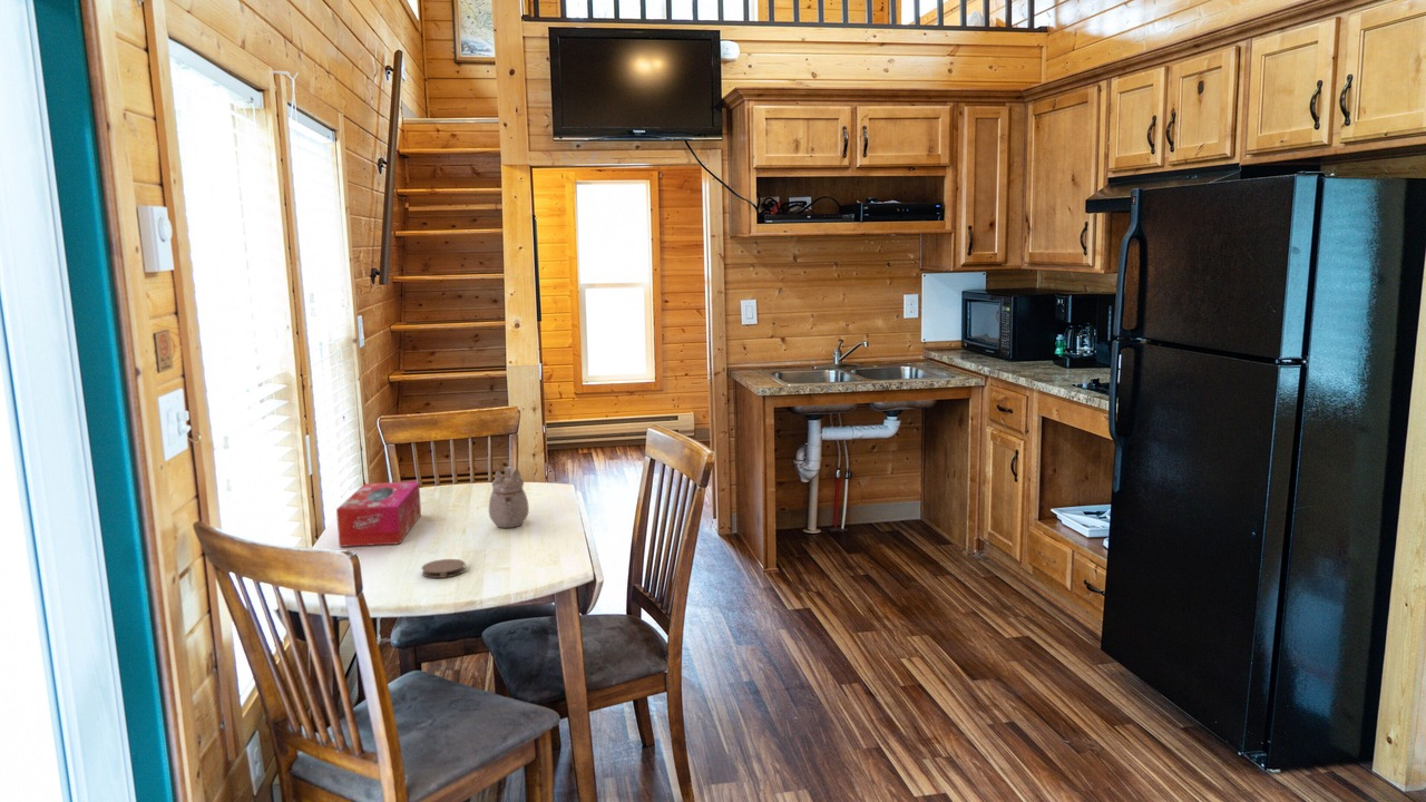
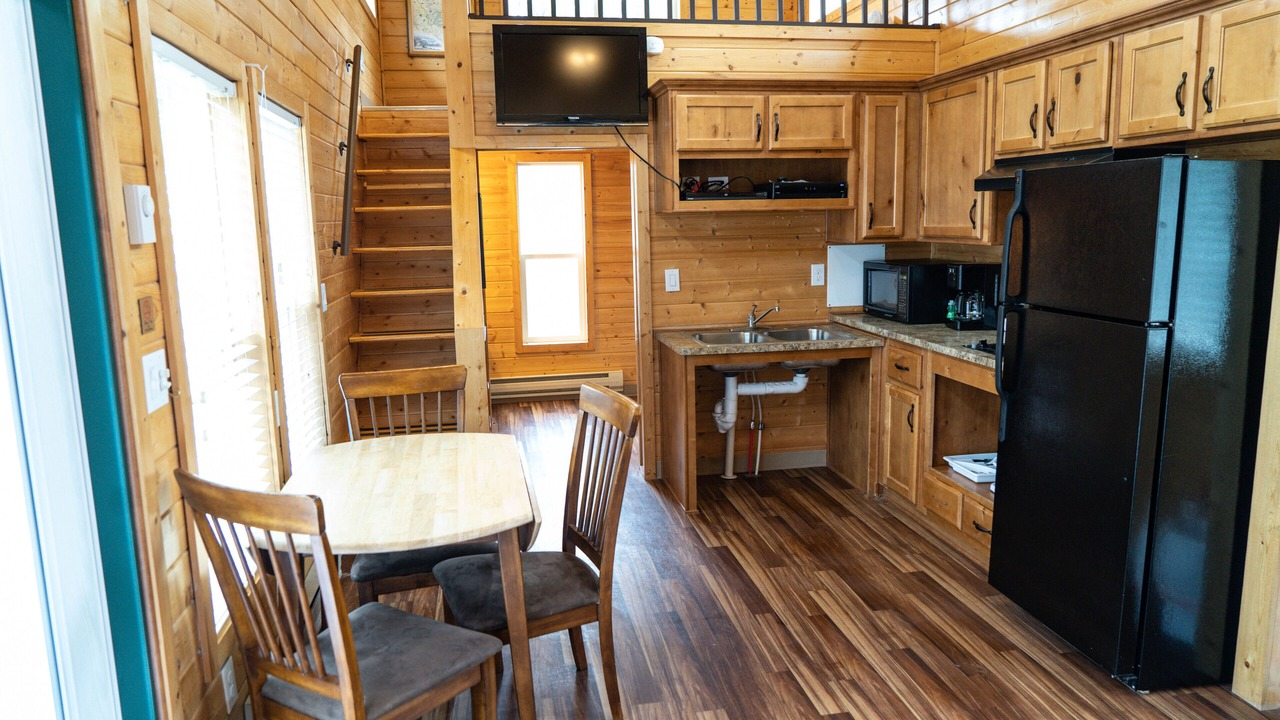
- coaster (443, 568)
- teapot (508, 497)
- tissue box (381, 511)
